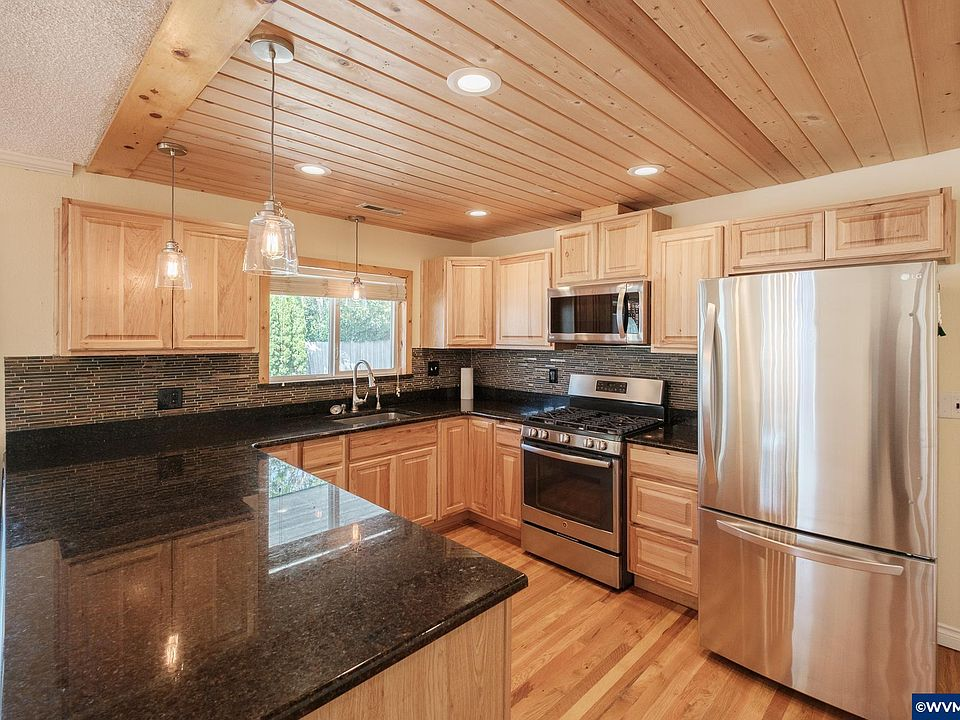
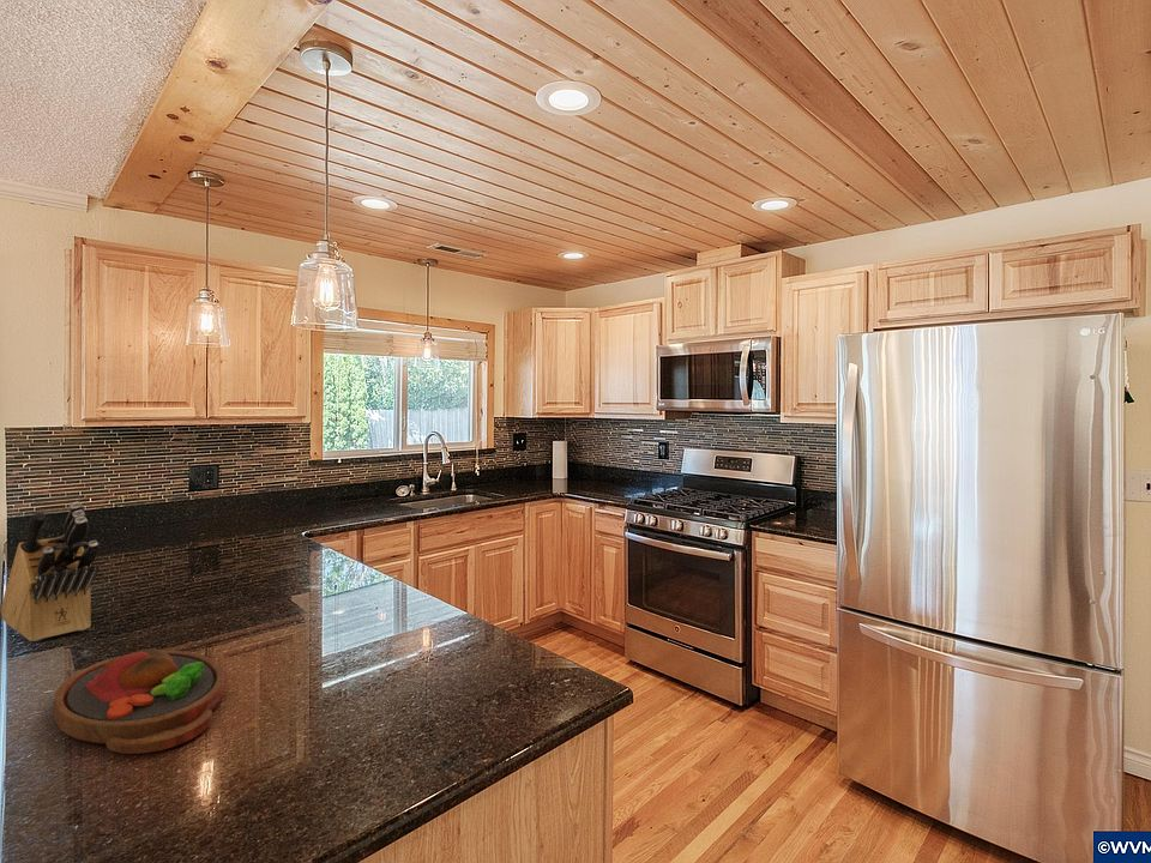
+ knife block (49, 563)
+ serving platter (143, 677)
